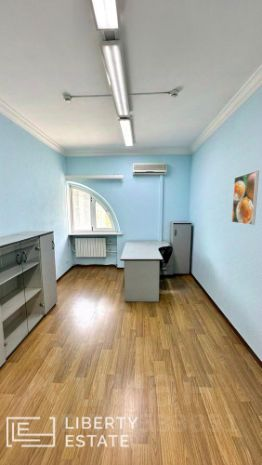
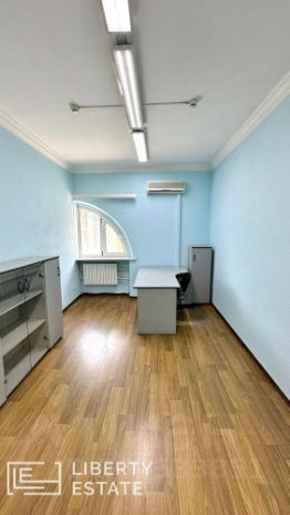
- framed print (243, 199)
